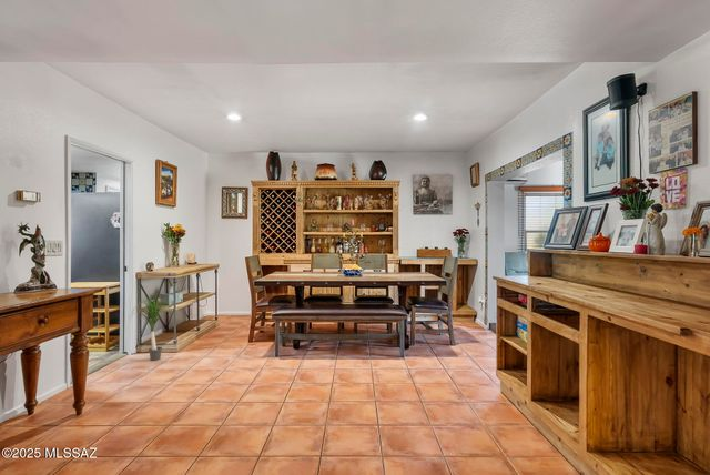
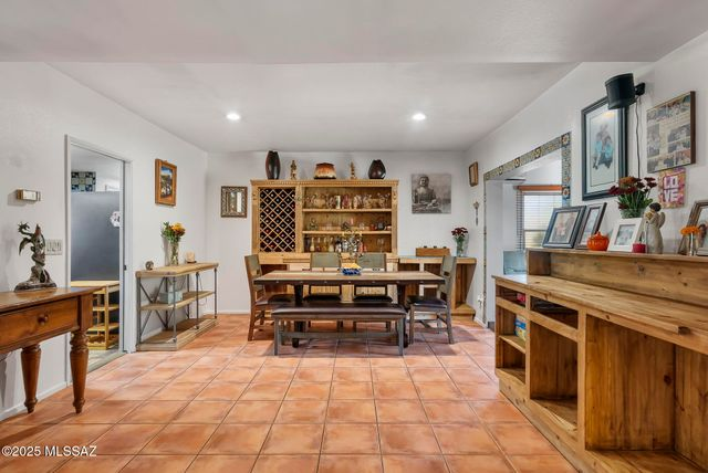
- potted plant (152, 324)
